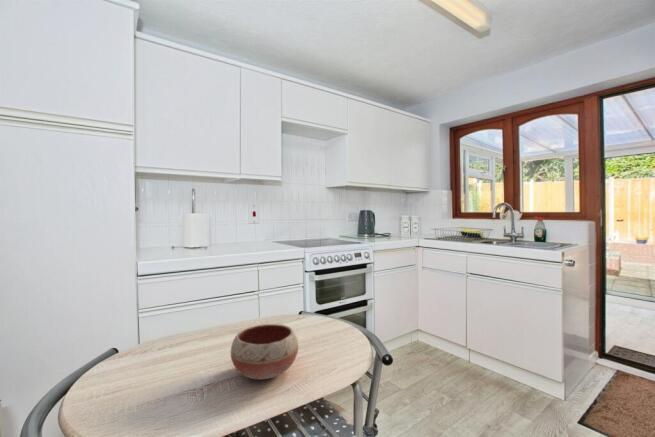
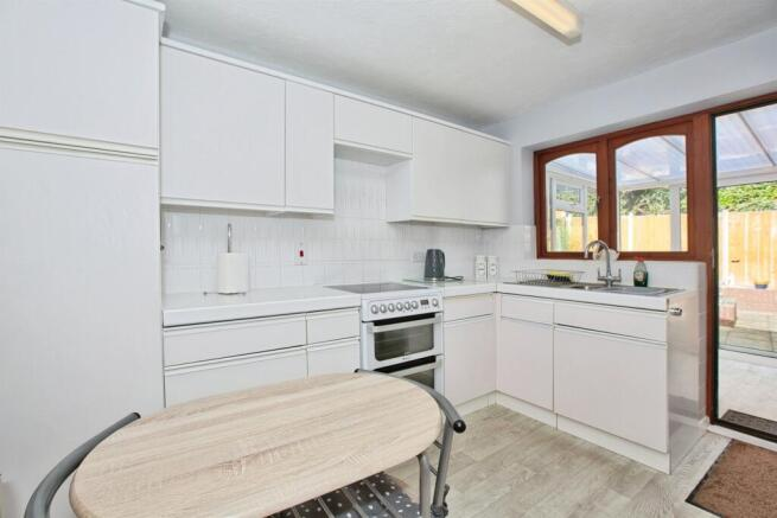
- bowl (265, 352)
